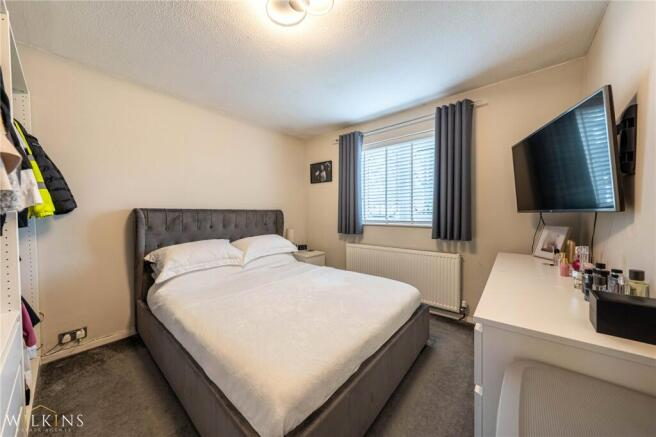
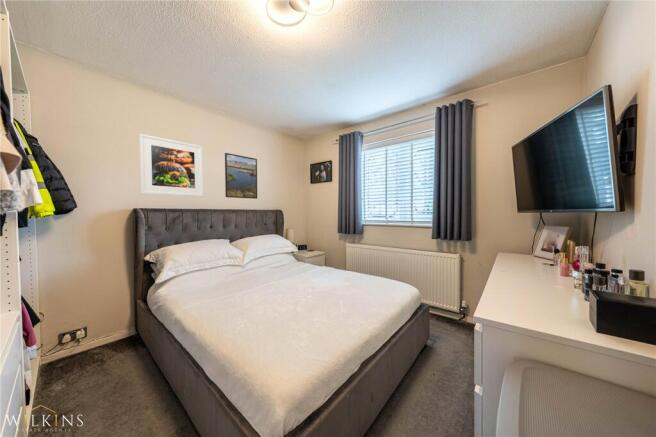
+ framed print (174, 168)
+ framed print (242, 177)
